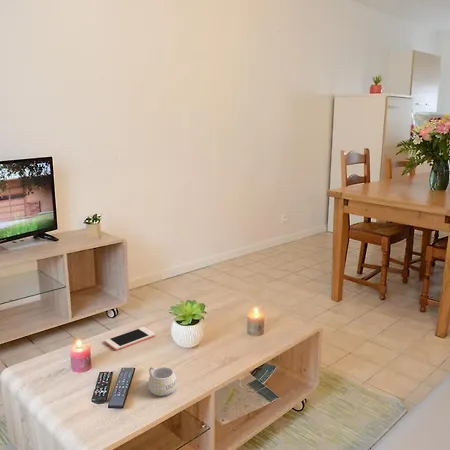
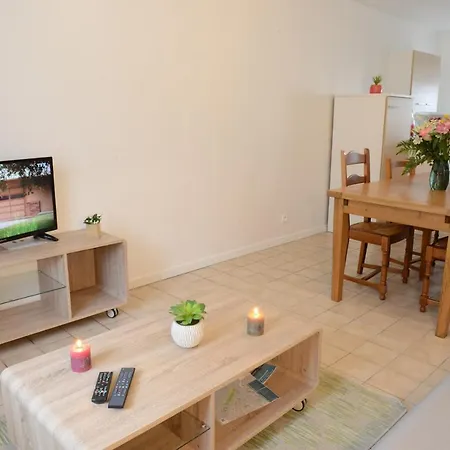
- mug (160, 379)
- cell phone (130, 337)
